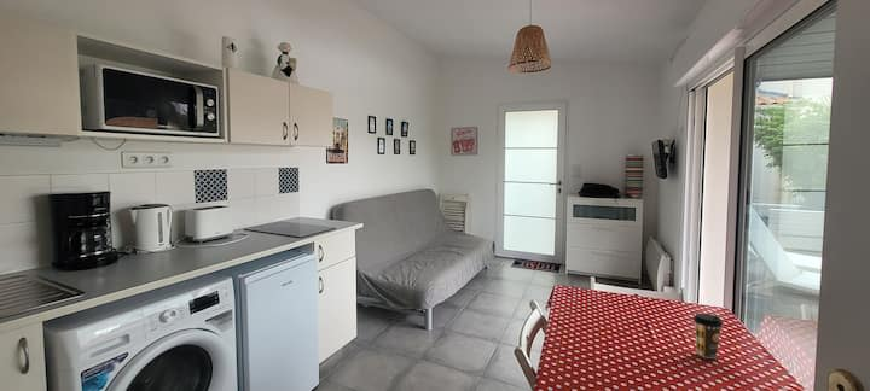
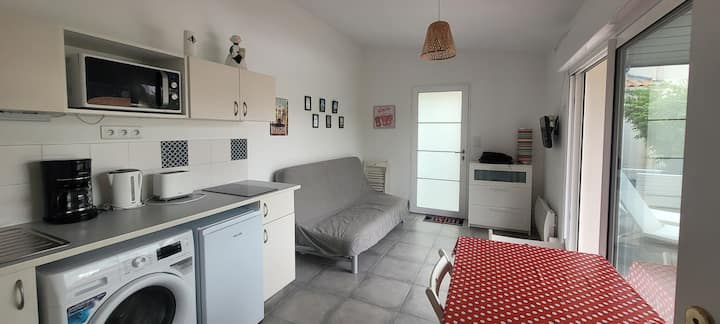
- coffee cup (707, 335)
